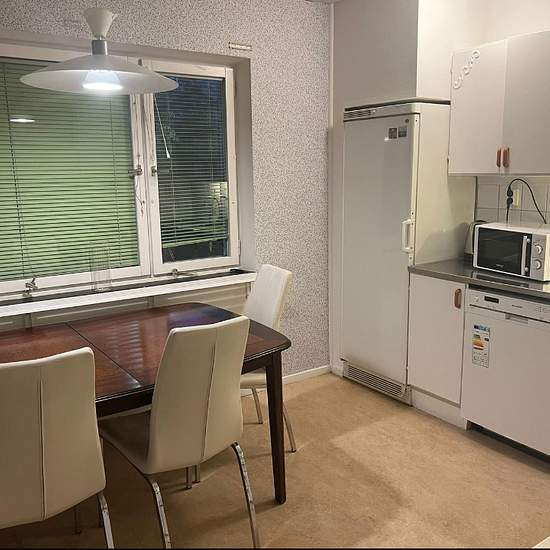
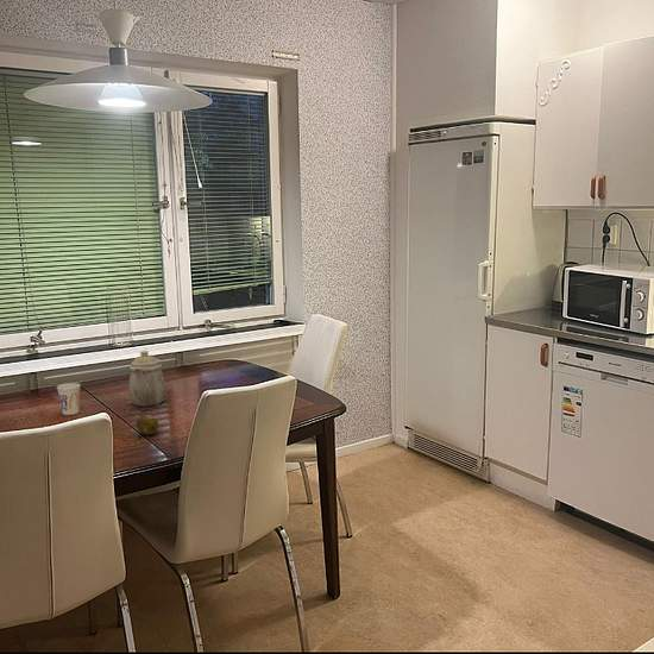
+ cup (69, 398)
+ teapot (146, 377)
+ fruit (146, 425)
